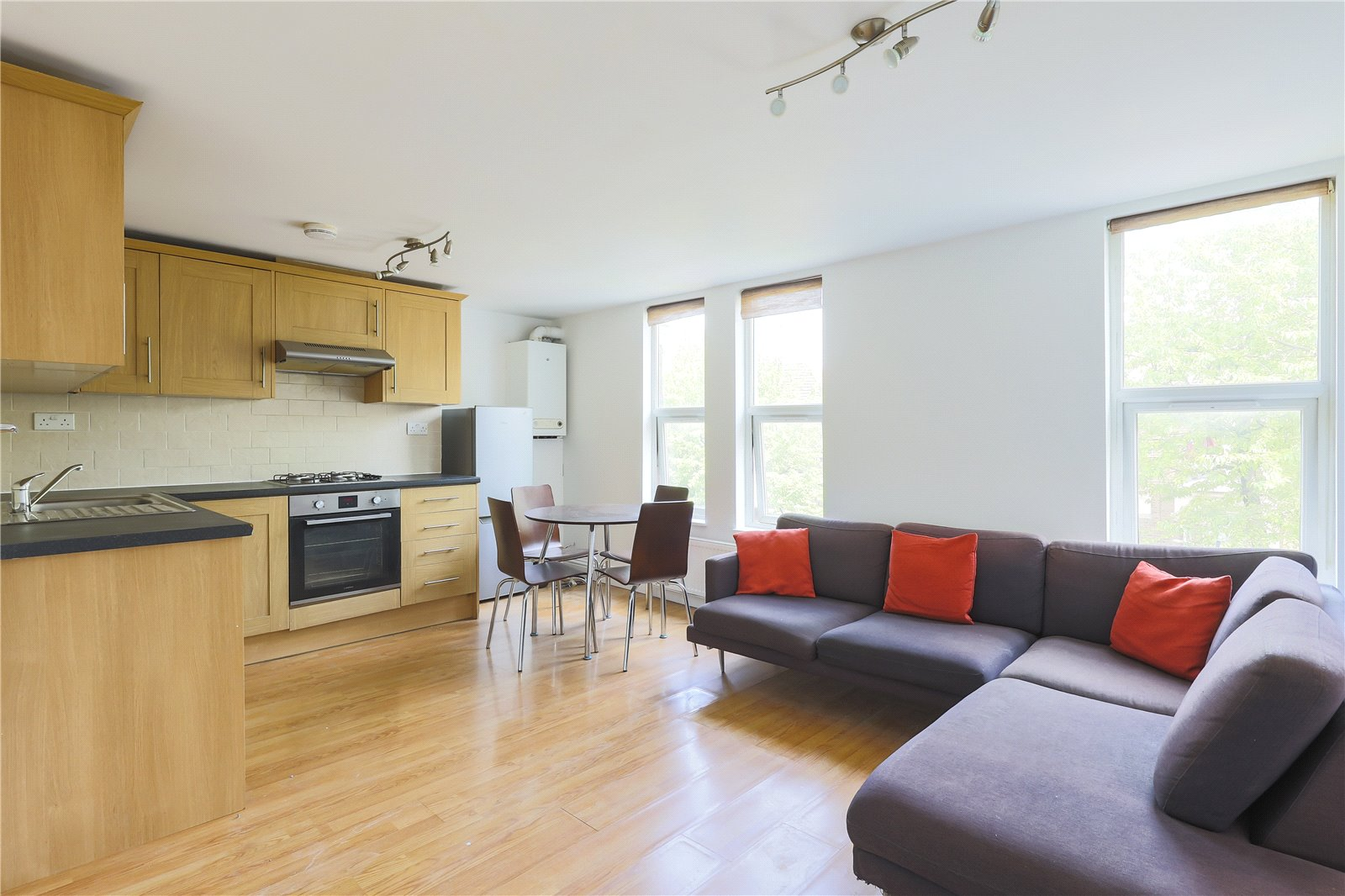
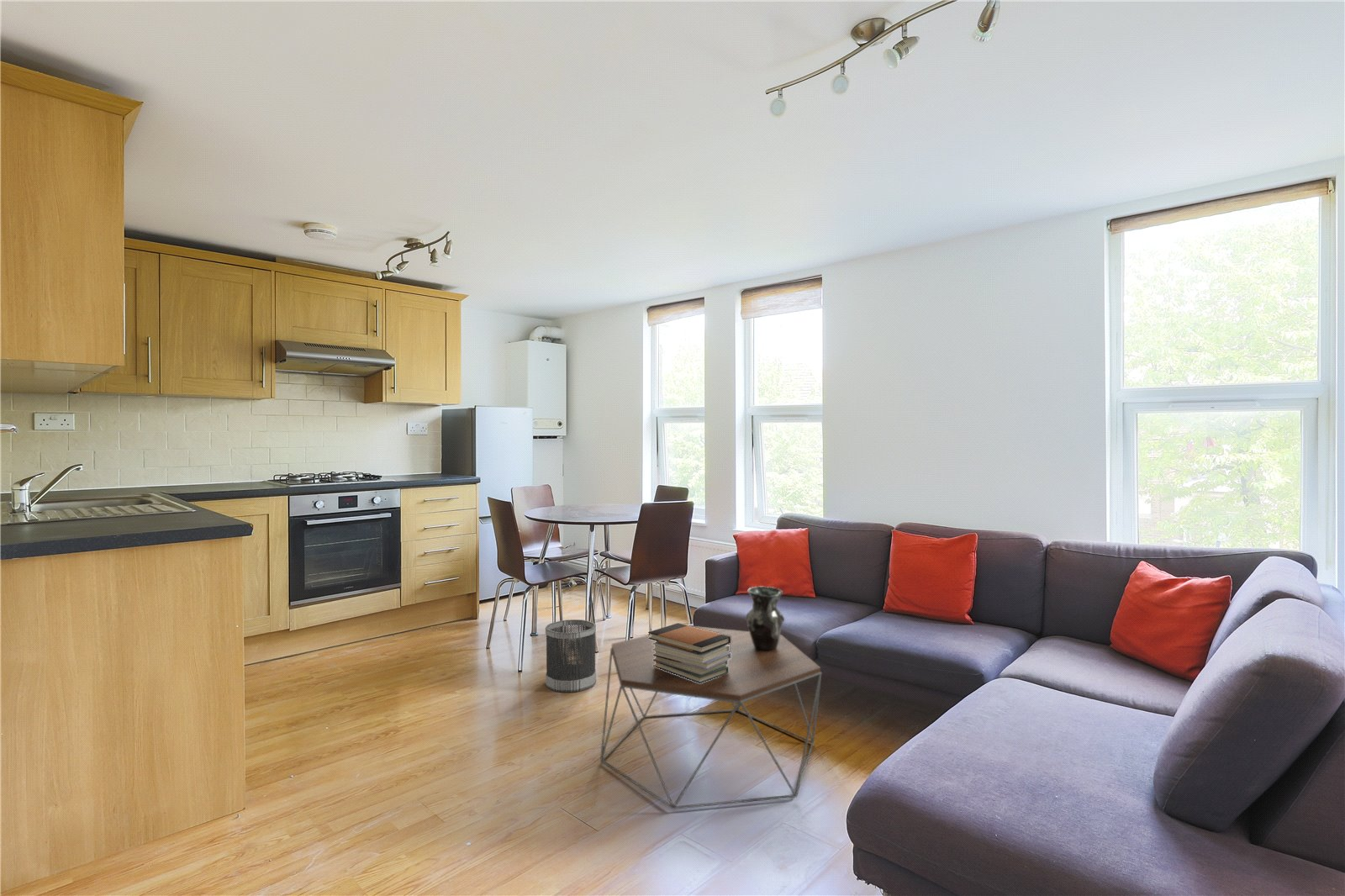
+ wastebasket (571, 654)
+ book stack (690, 651)
+ coffee table (710, 698)
+ vase (764, 617)
